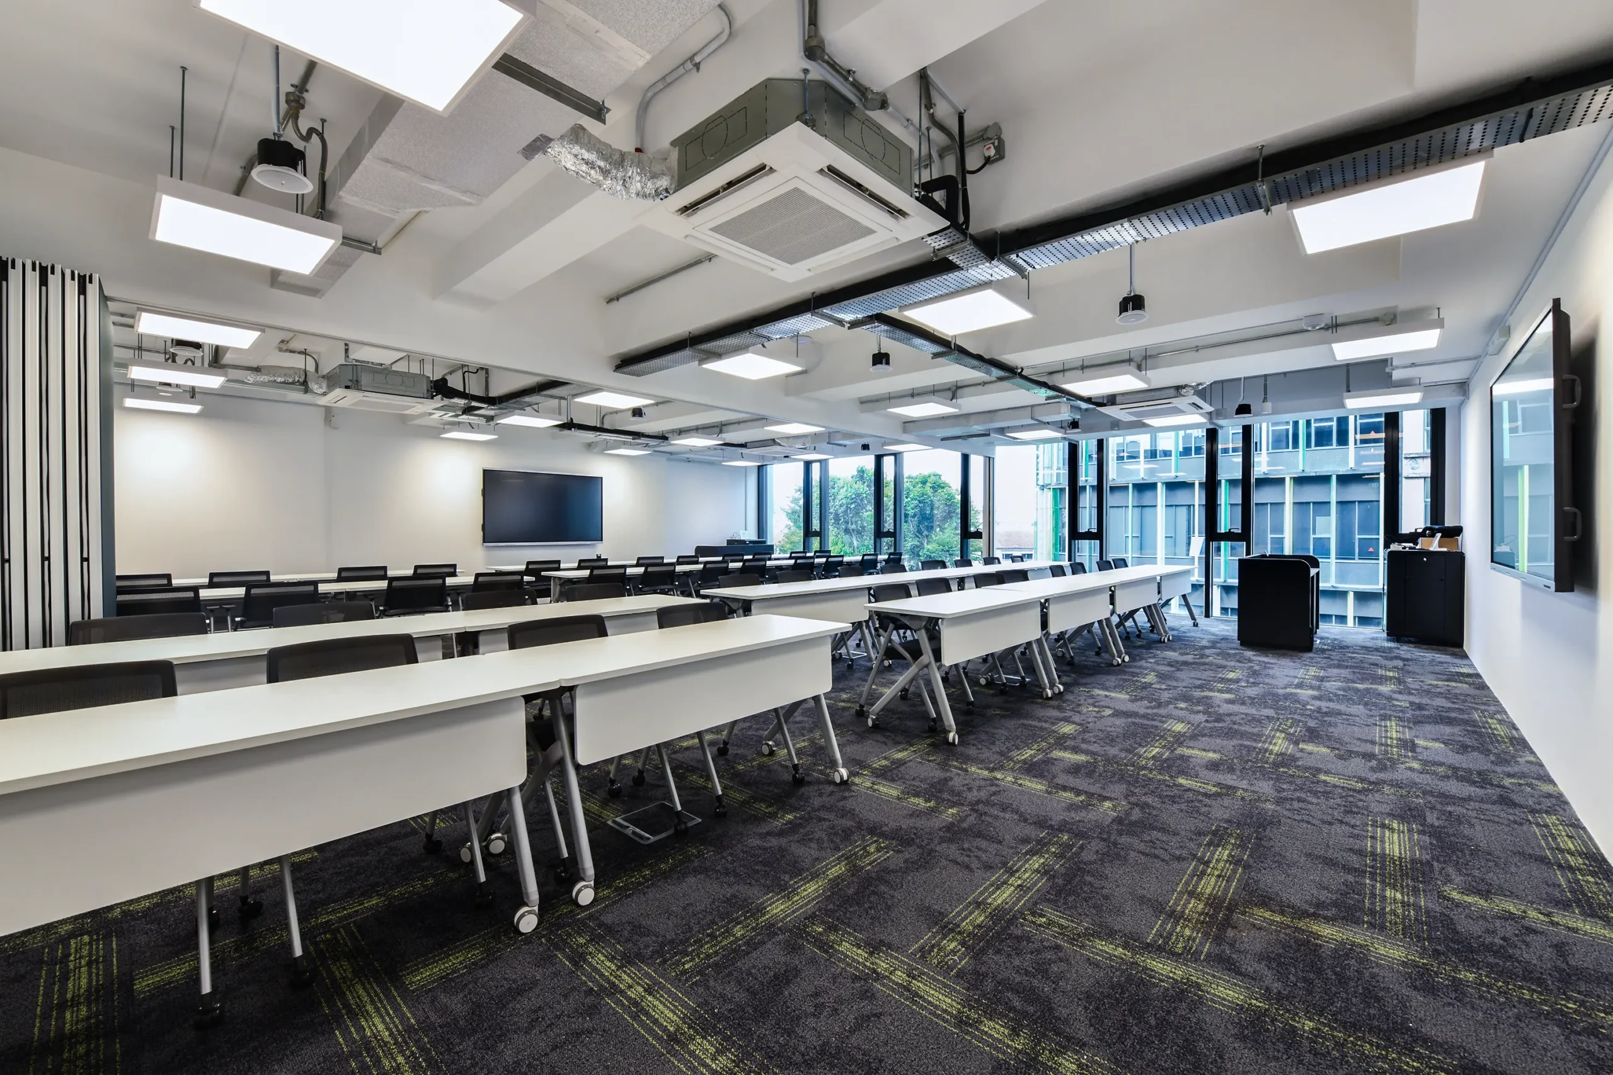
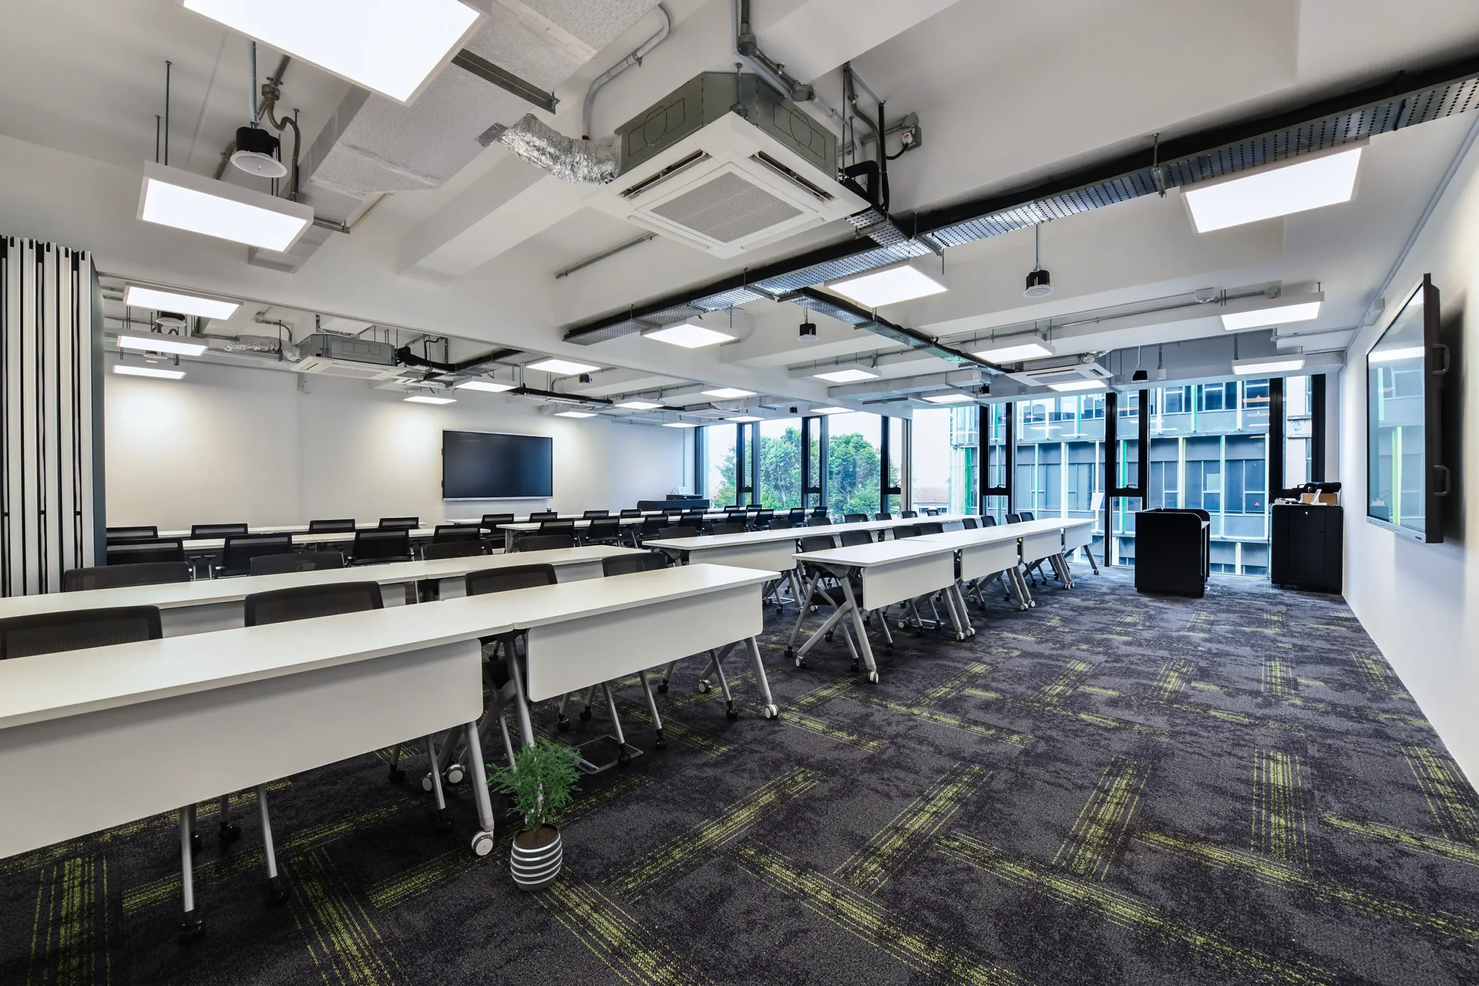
+ potted plant (540, 813)
